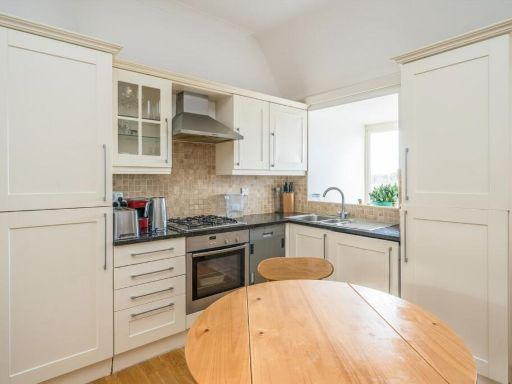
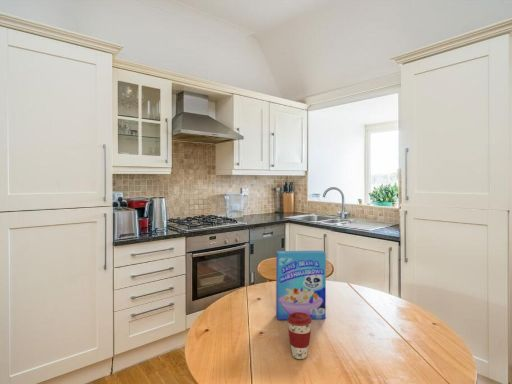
+ coffee cup (299, 335)
+ cereal box (300, 283)
